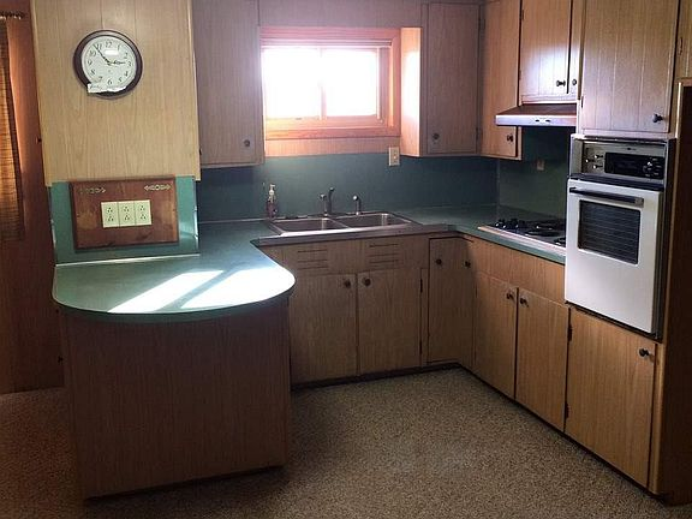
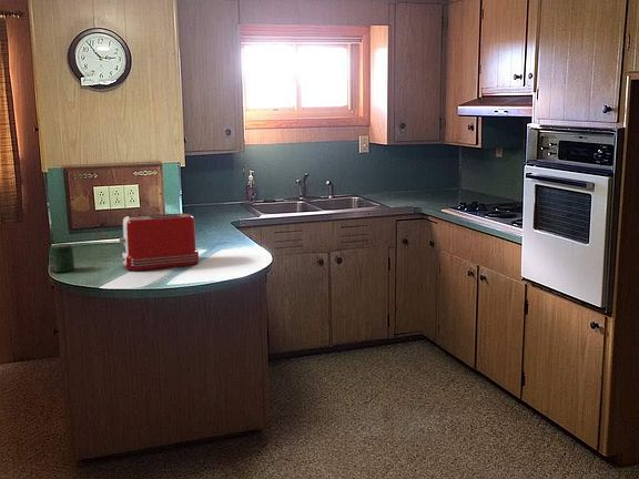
+ toaster (160, 240)
+ jar (61, 257)
